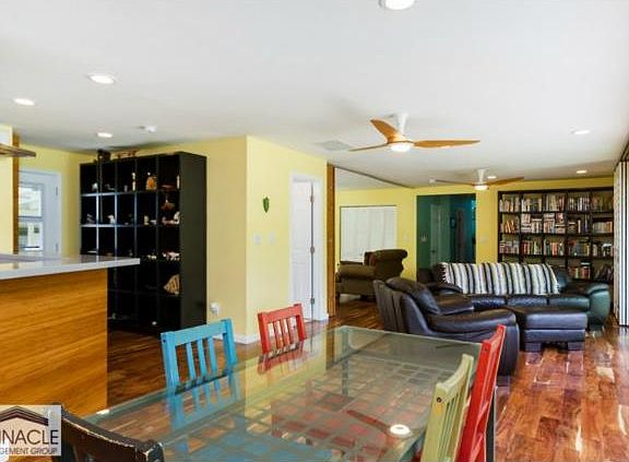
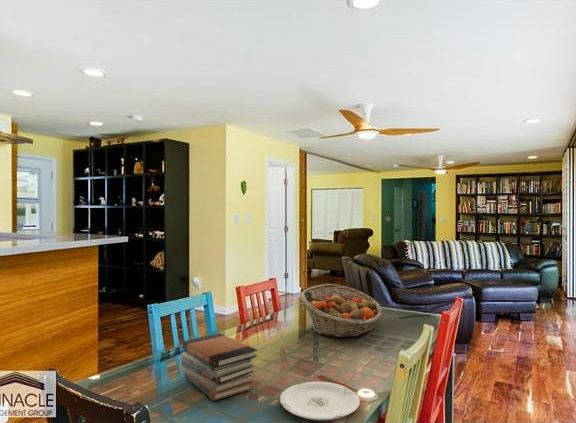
+ plate (319, 401)
+ book stack (217, 363)
+ fruit basket (341, 309)
